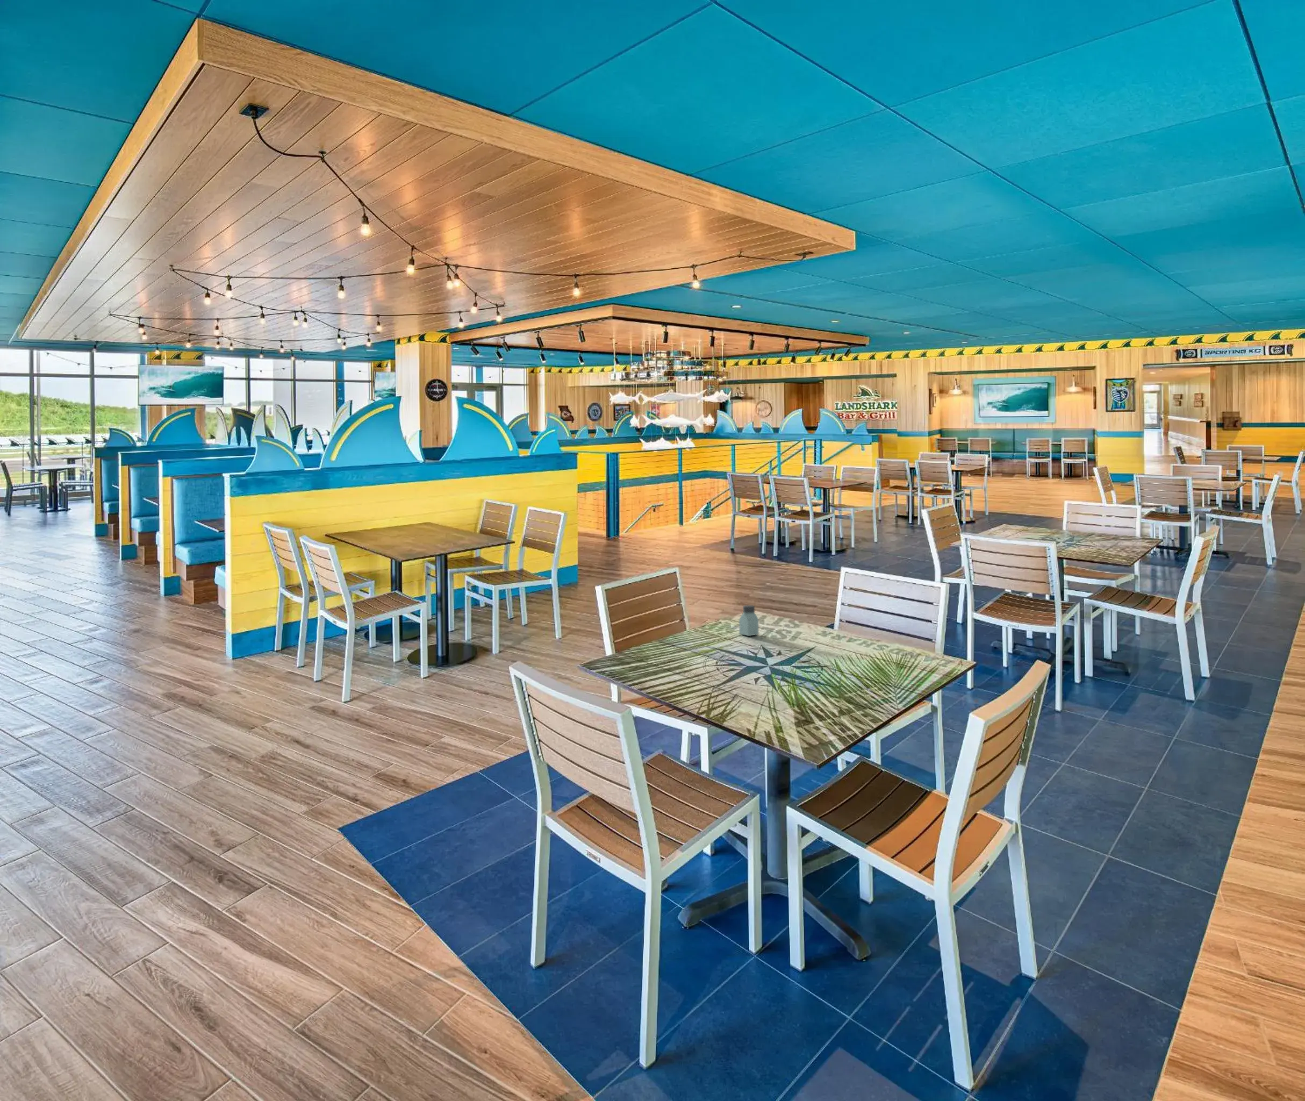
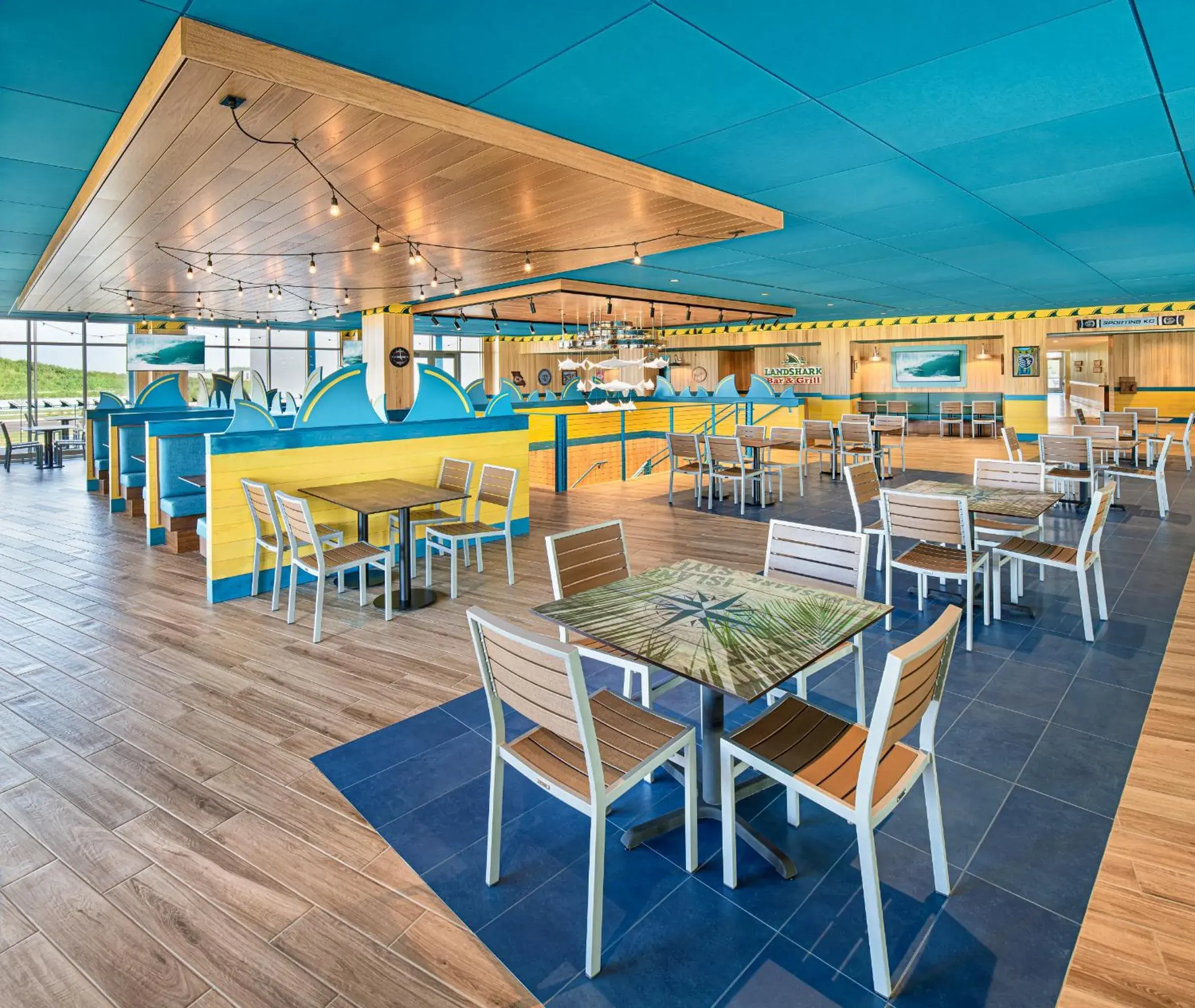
- saltshaker (749, 619)
